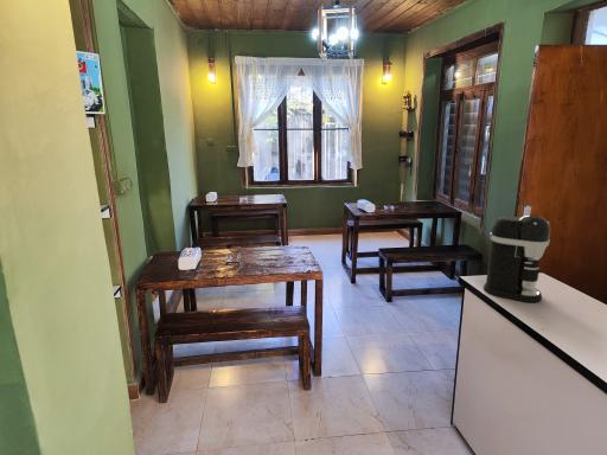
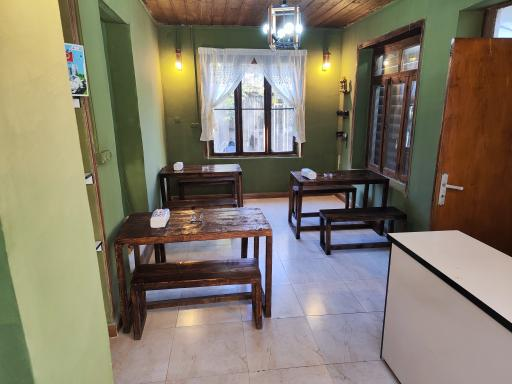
- coffee maker (516, 255)
